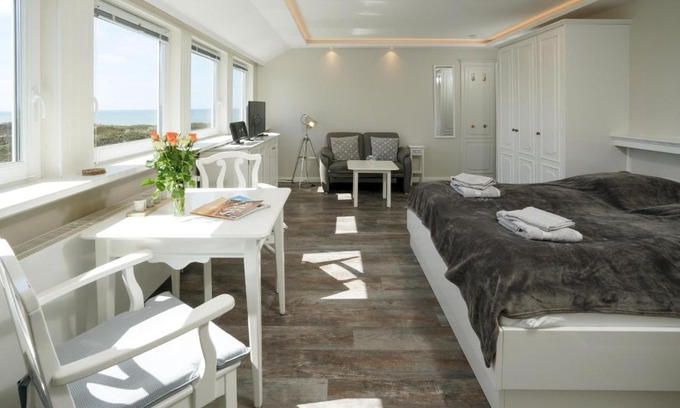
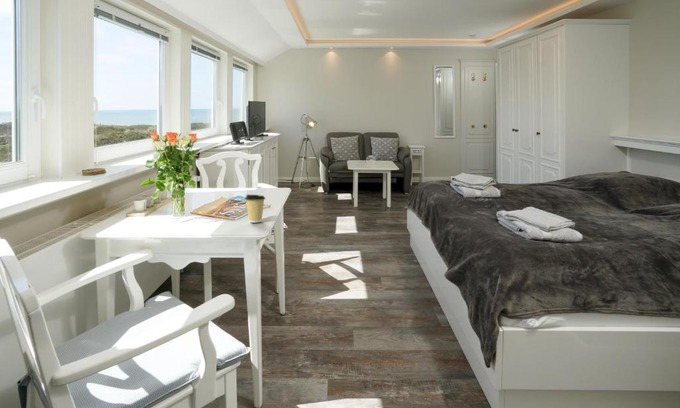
+ coffee cup (255, 208)
